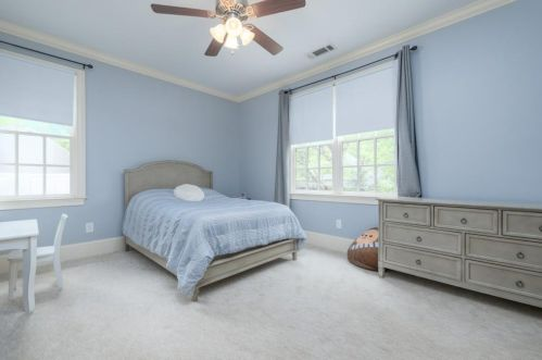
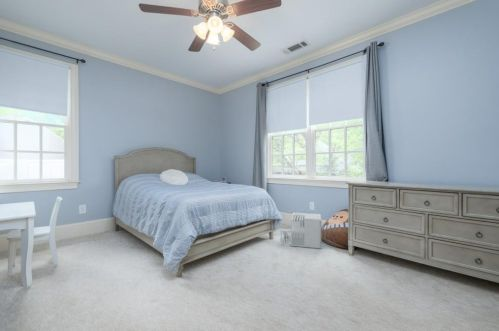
+ architectural model (301, 228)
